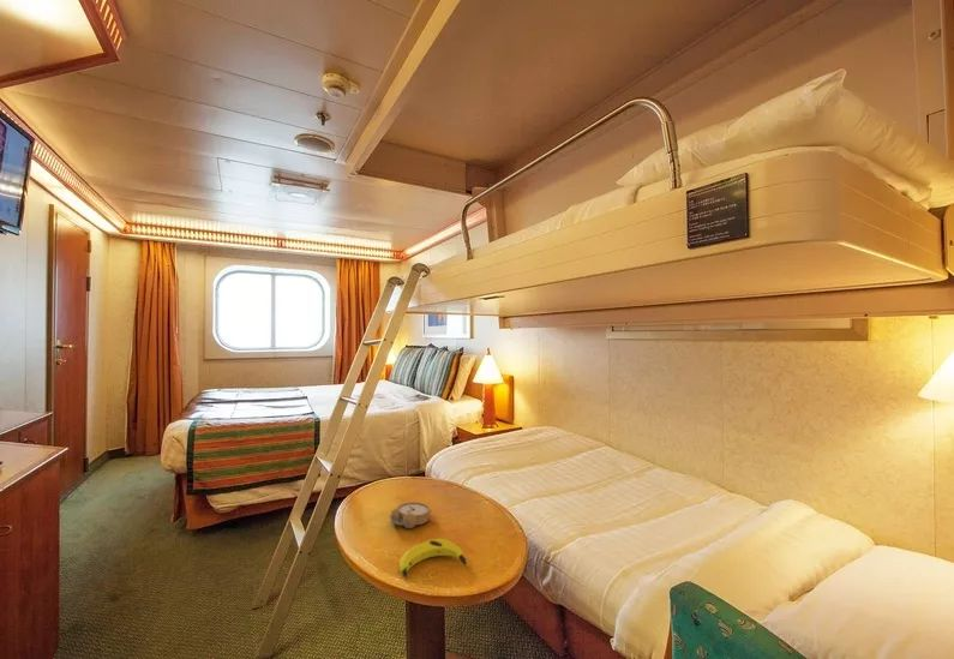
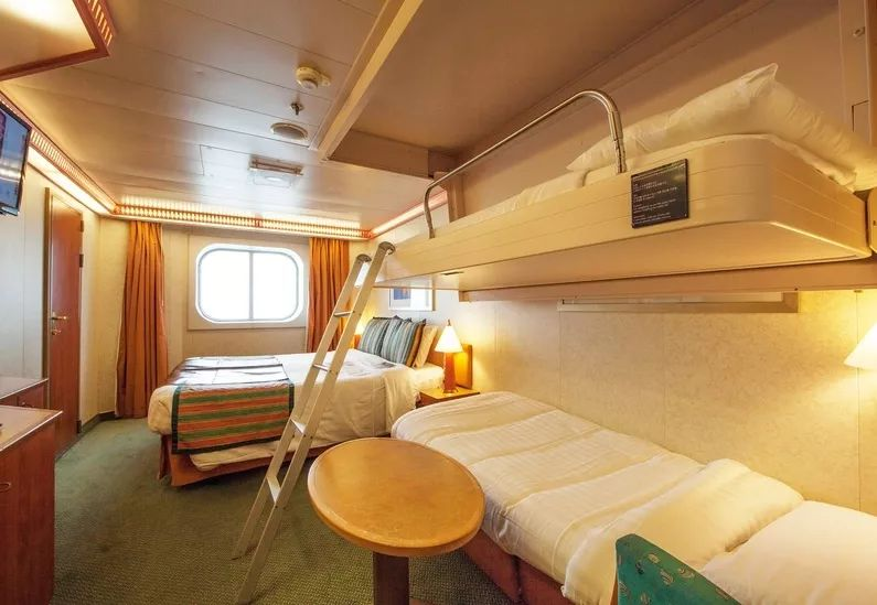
- banana (432, 556)
- alarm clock (409, 514)
